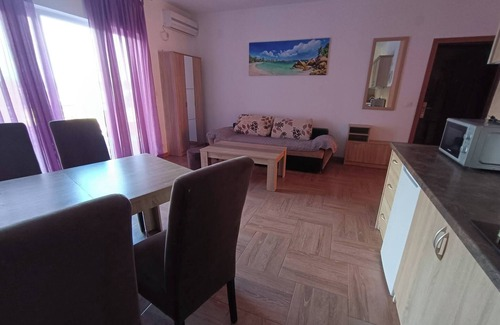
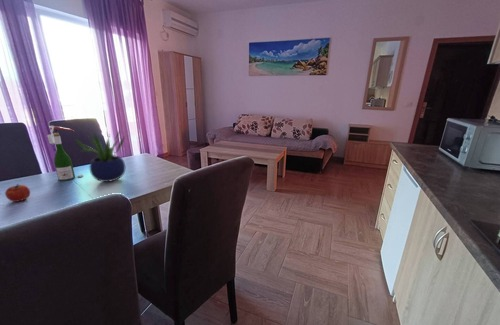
+ potted plant (107, 156)
+ fruit (17, 192)
+ wine bottle (65, 152)
